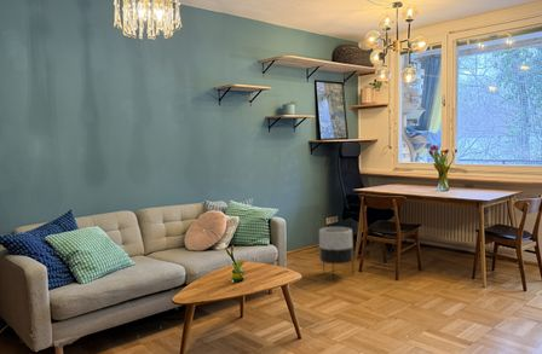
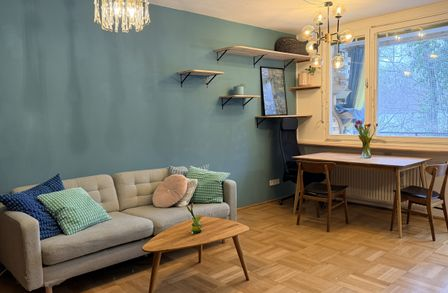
- planter (335, 253)
